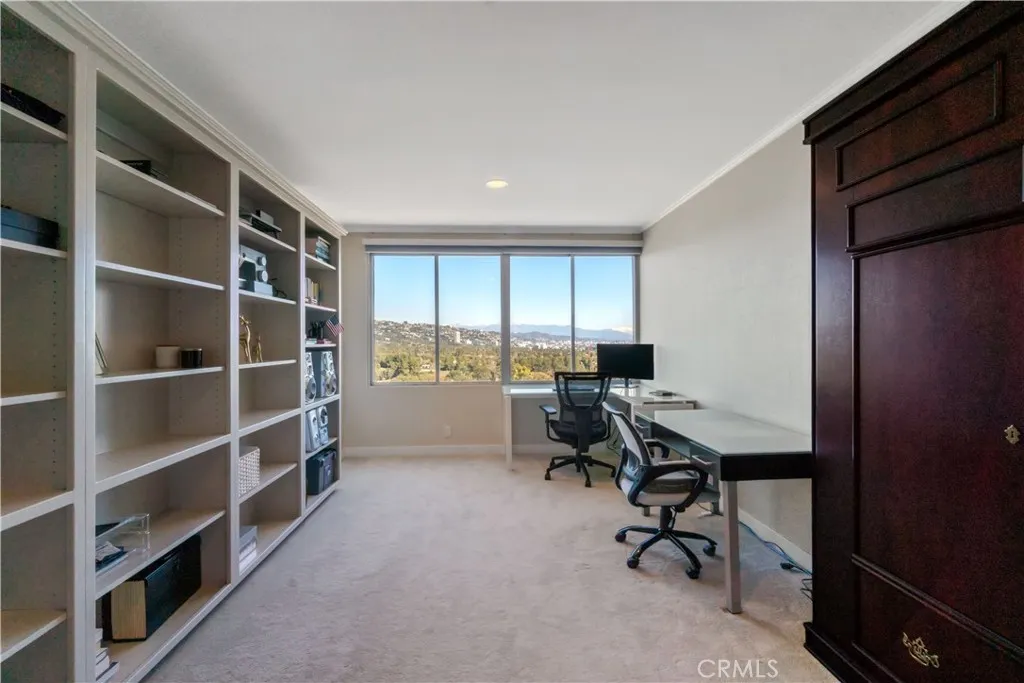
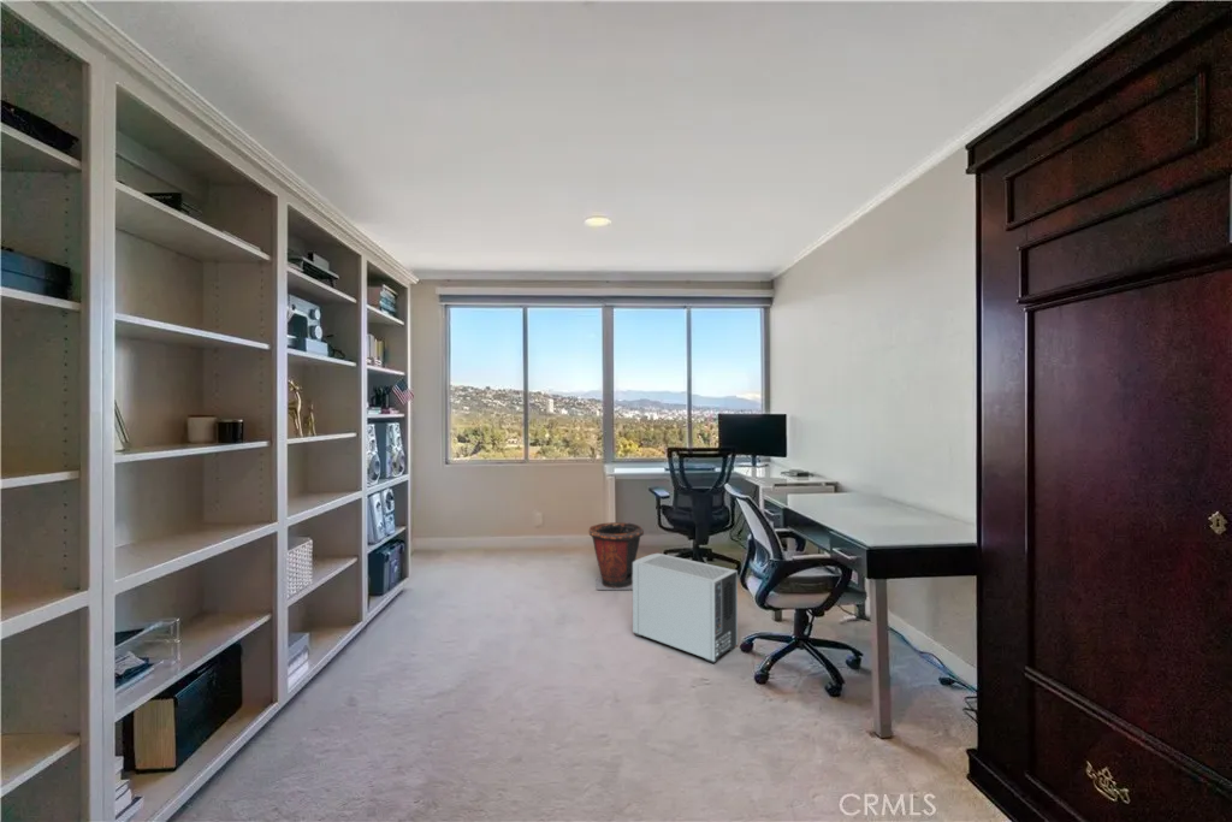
+ waste bin (617, 554)
+ air purifier (682, 603)
